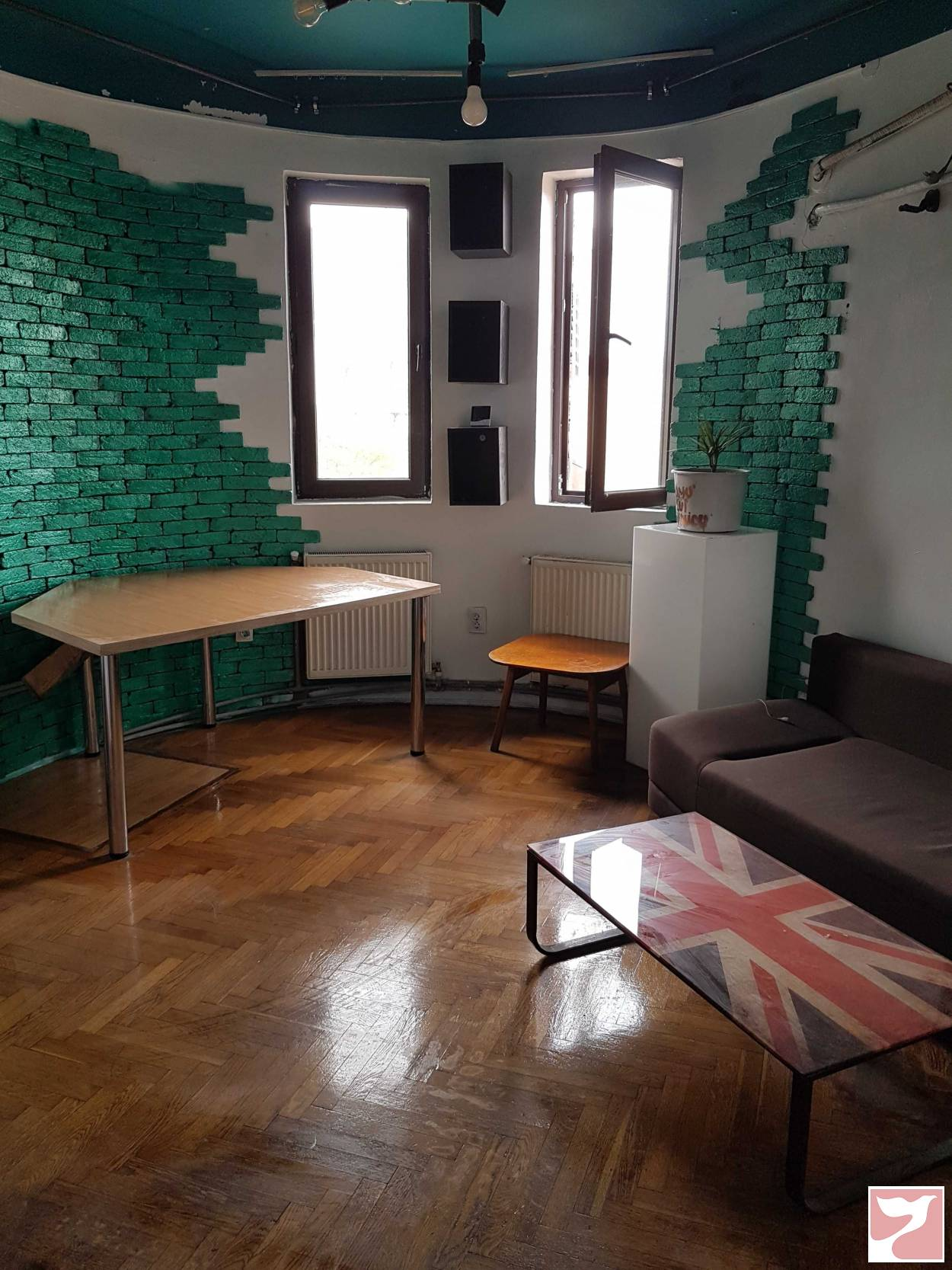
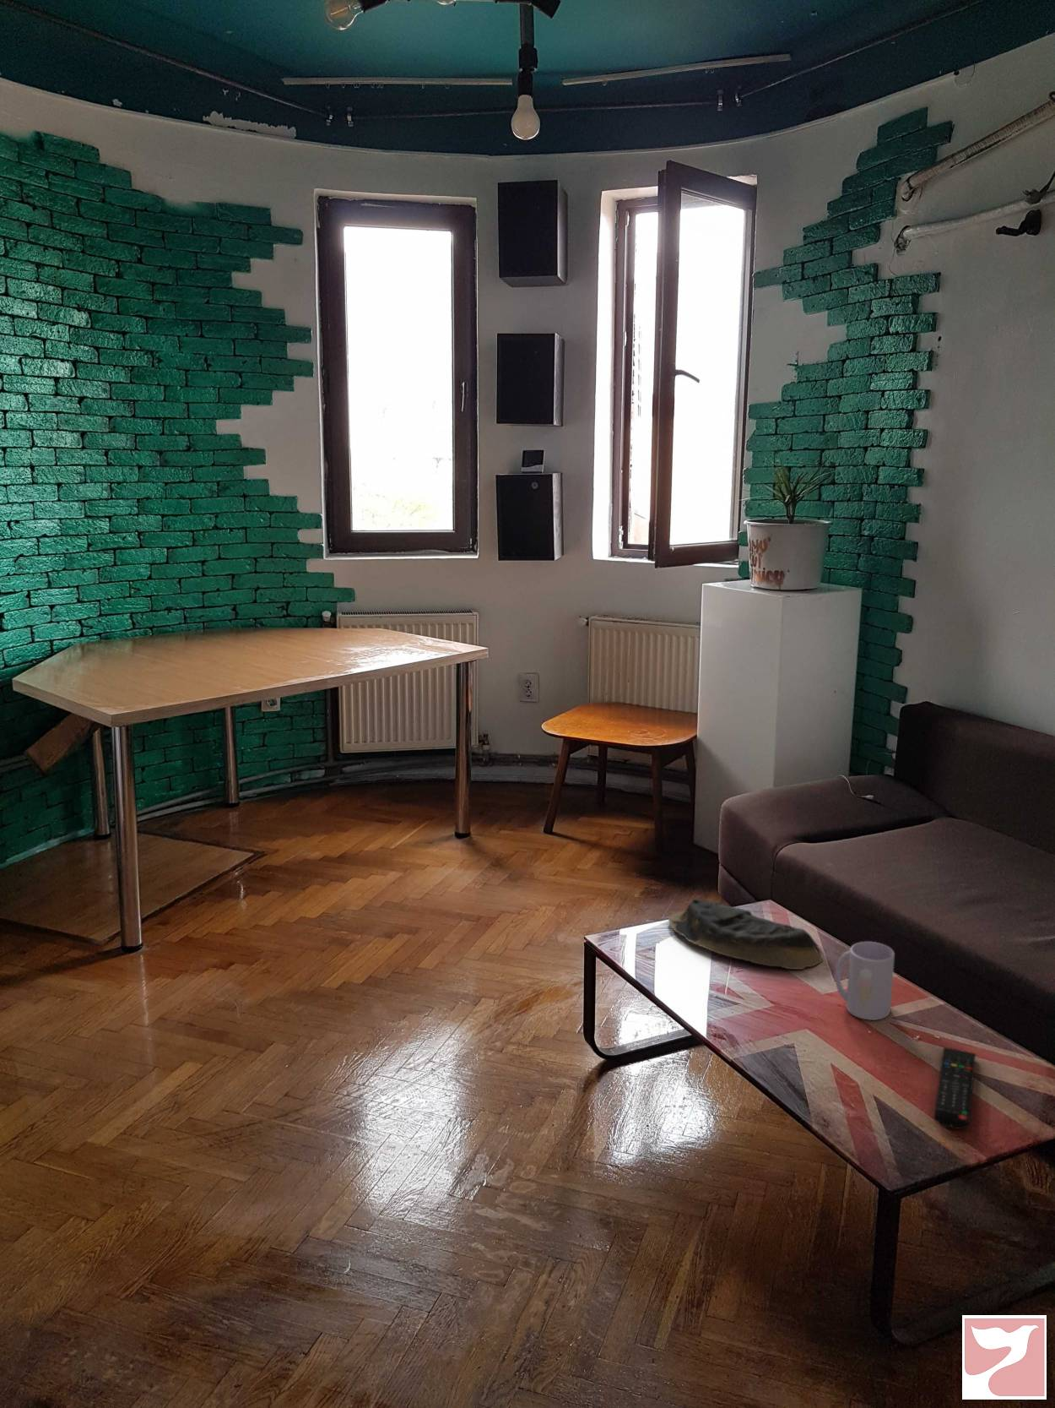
+ decorative bowl (745, 927)
+ mug (862, 978)
+ remote control (955, 1086)
